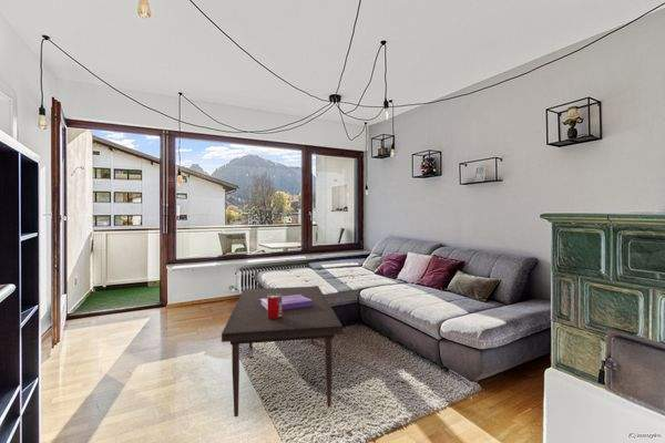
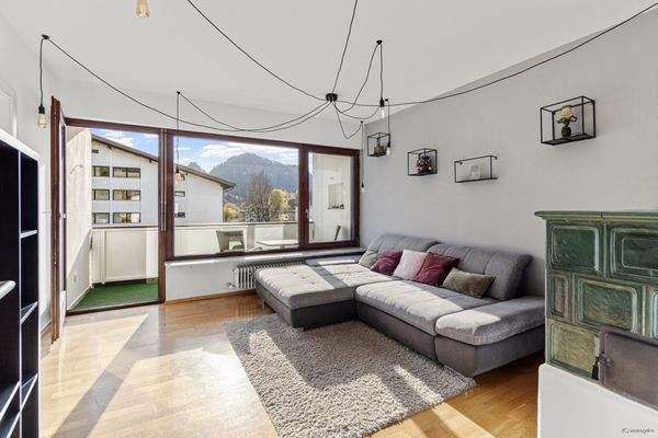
- coffee table (283, 328)
